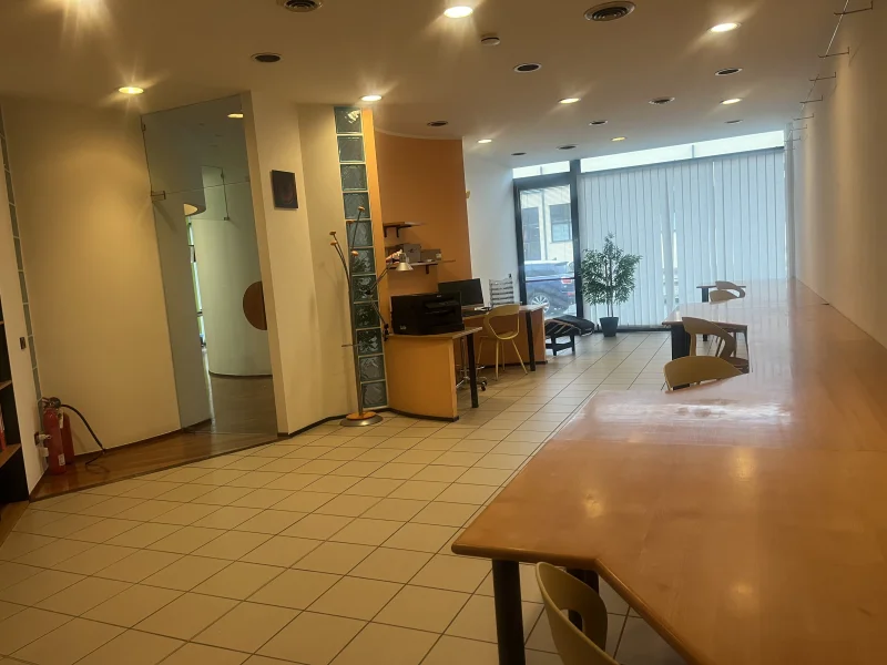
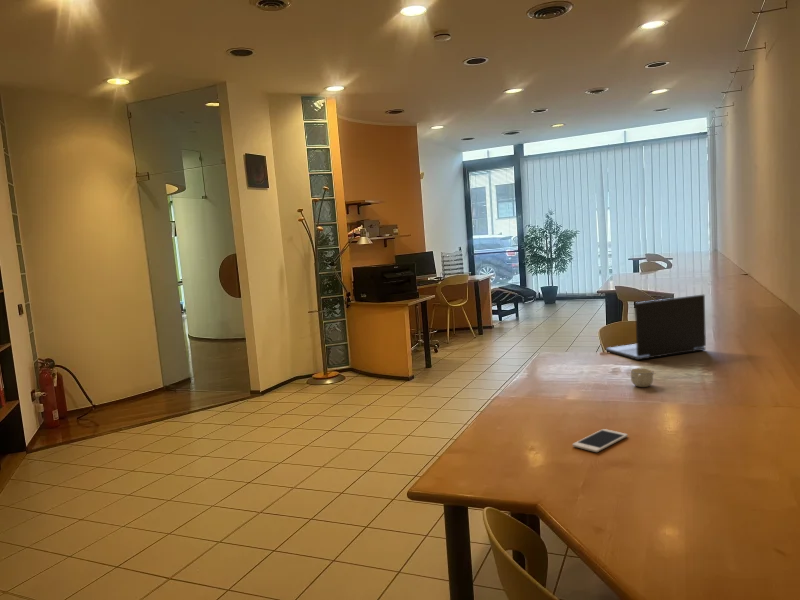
+ cup (641, 378)
+ laptop (653, 323)
+ cell phone (600, 440)
